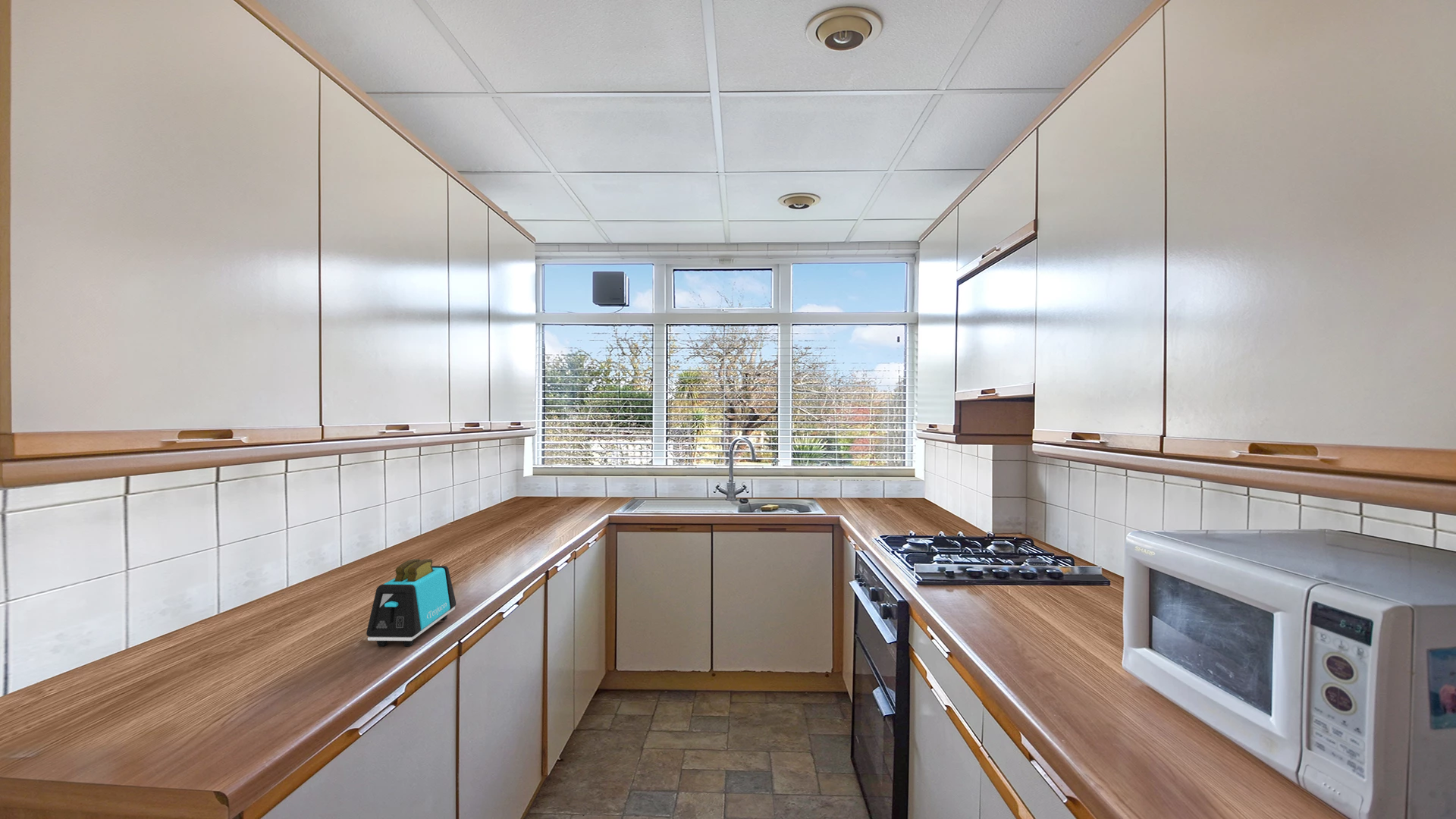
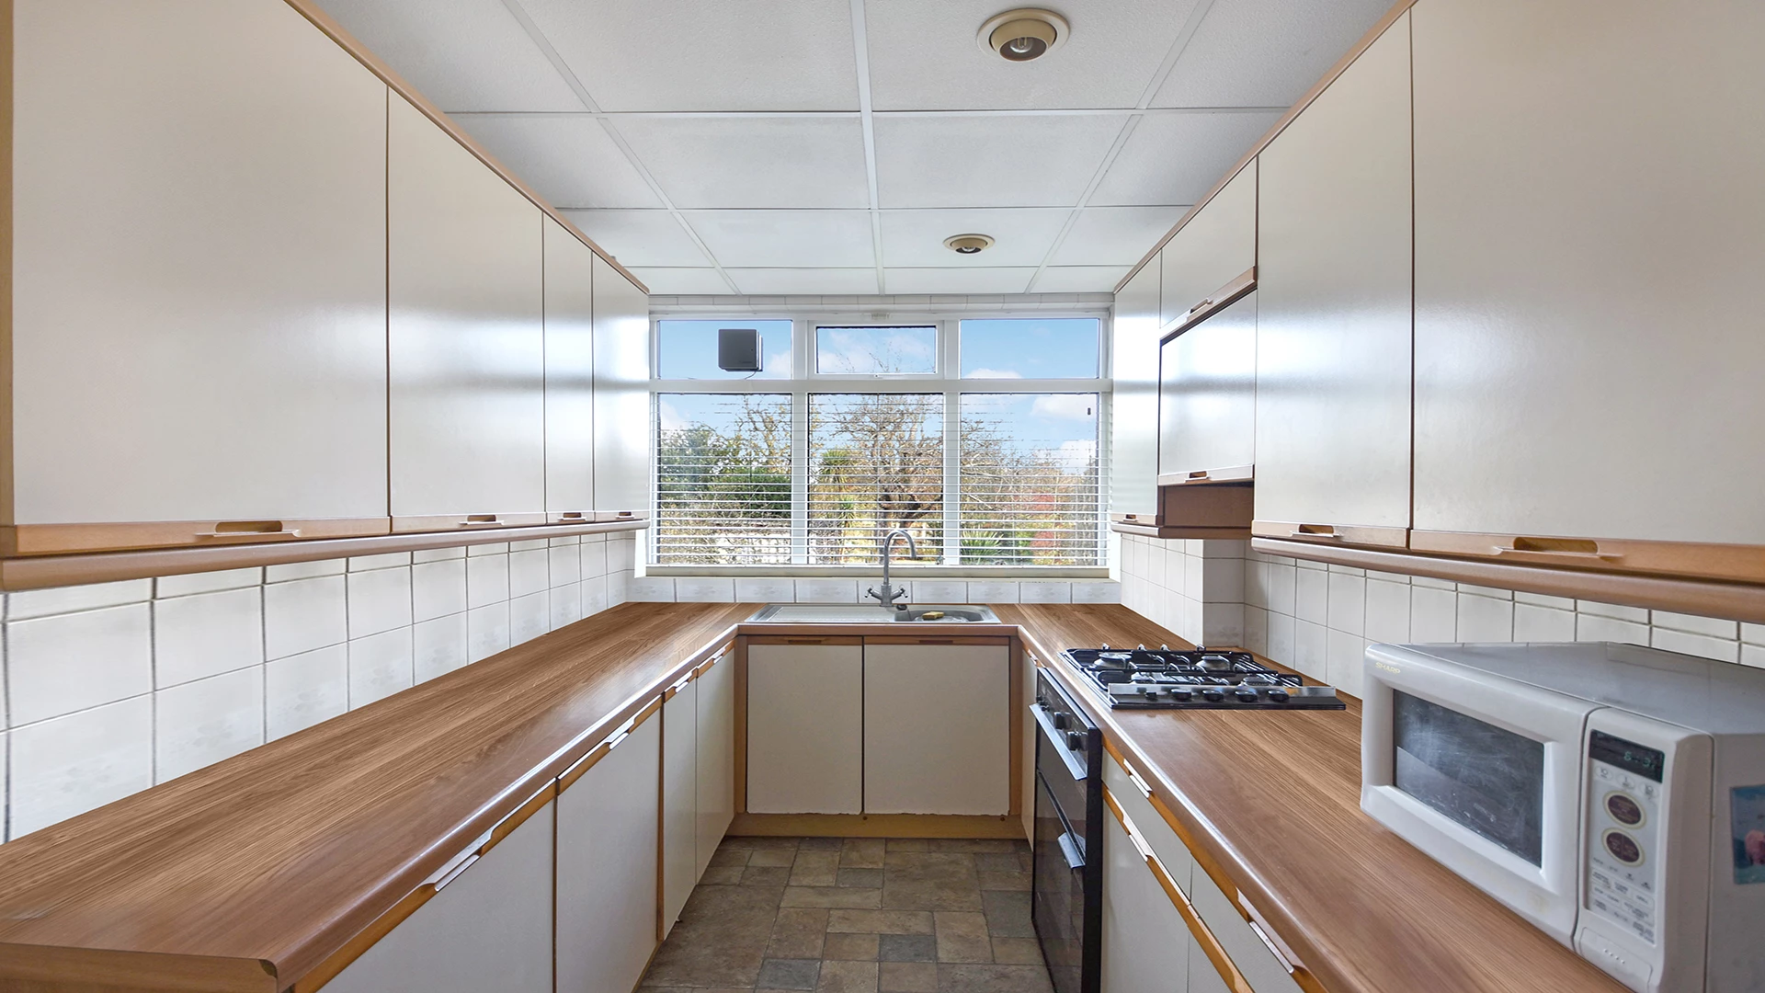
- toaster (414, 596)
